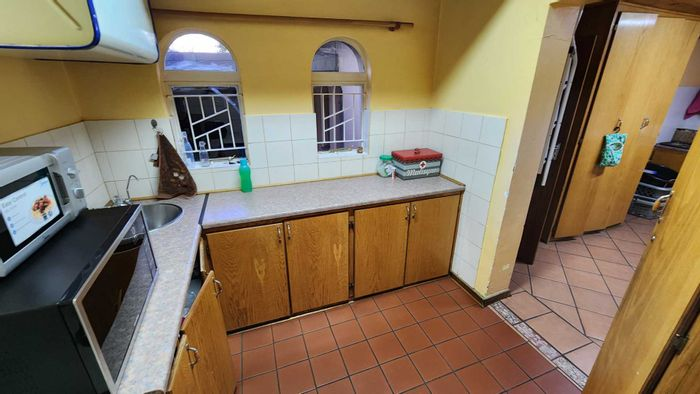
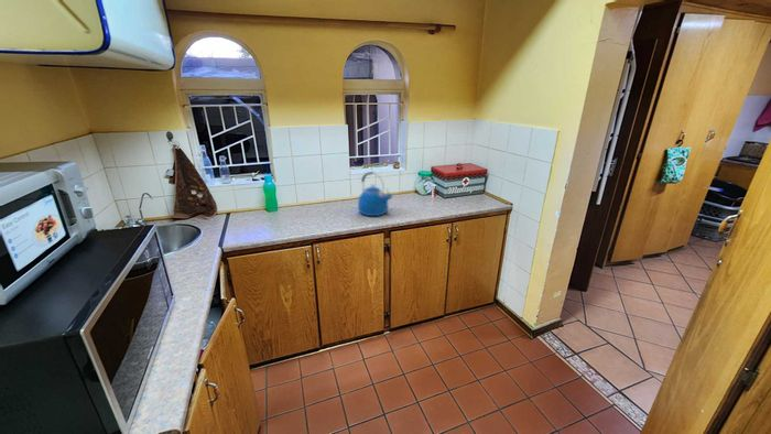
+ kettle (376, 193)
